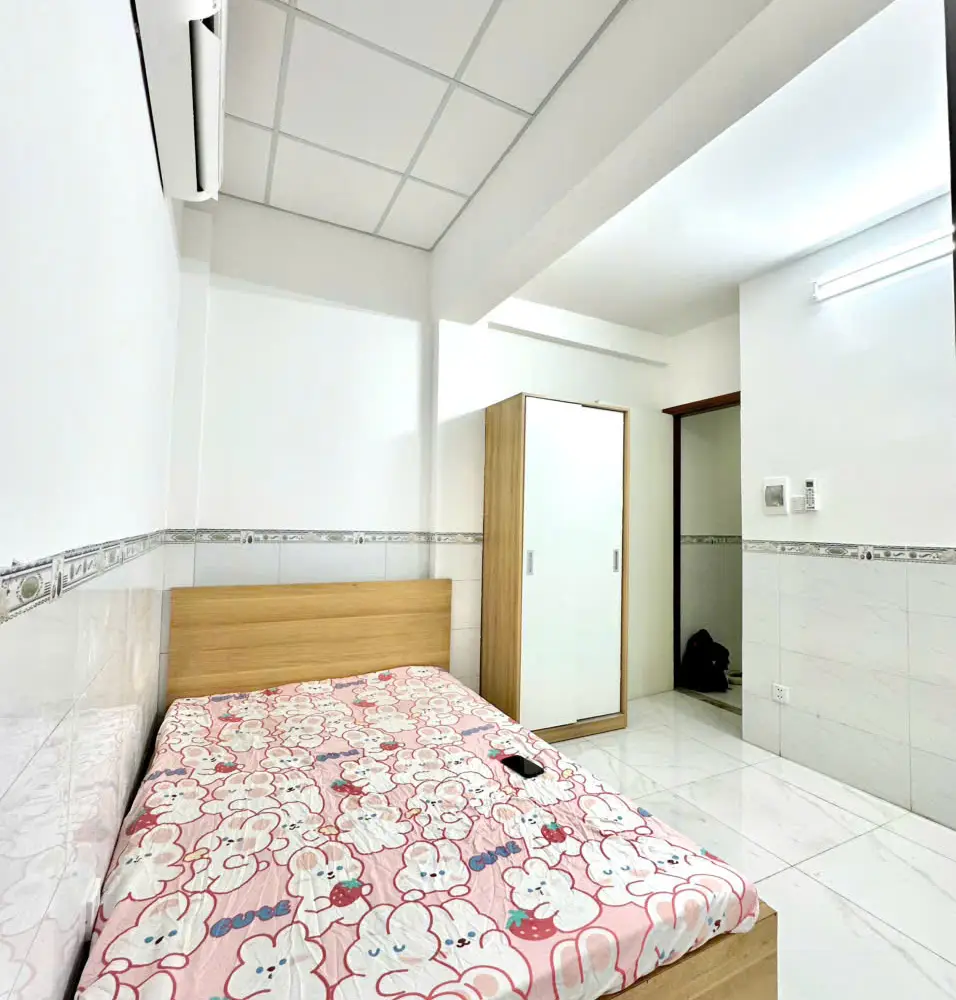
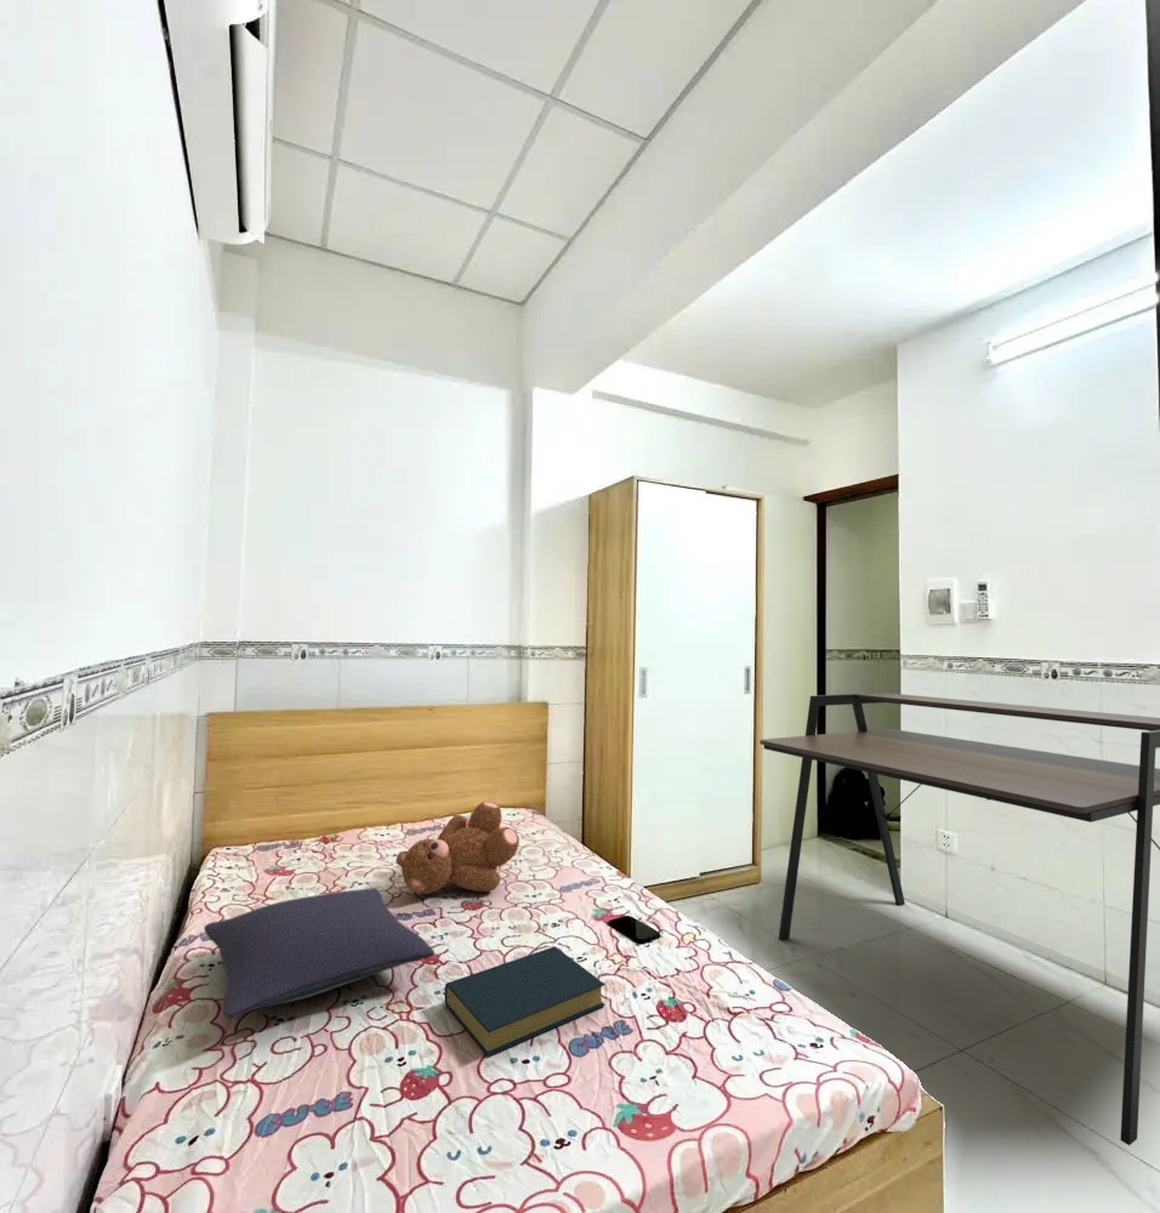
+ teddy bear (455, 847)
+ pillow (315, 939)
+ desk (980, 797)
+ hardback book (524, 993)
